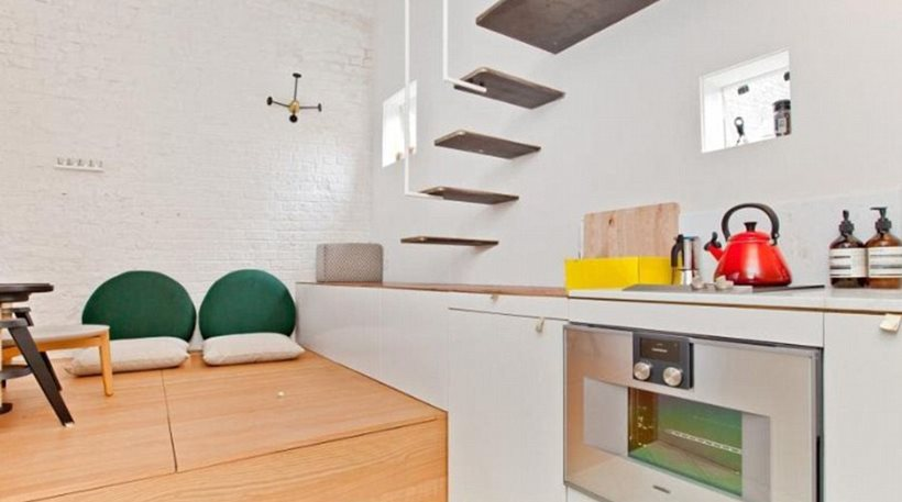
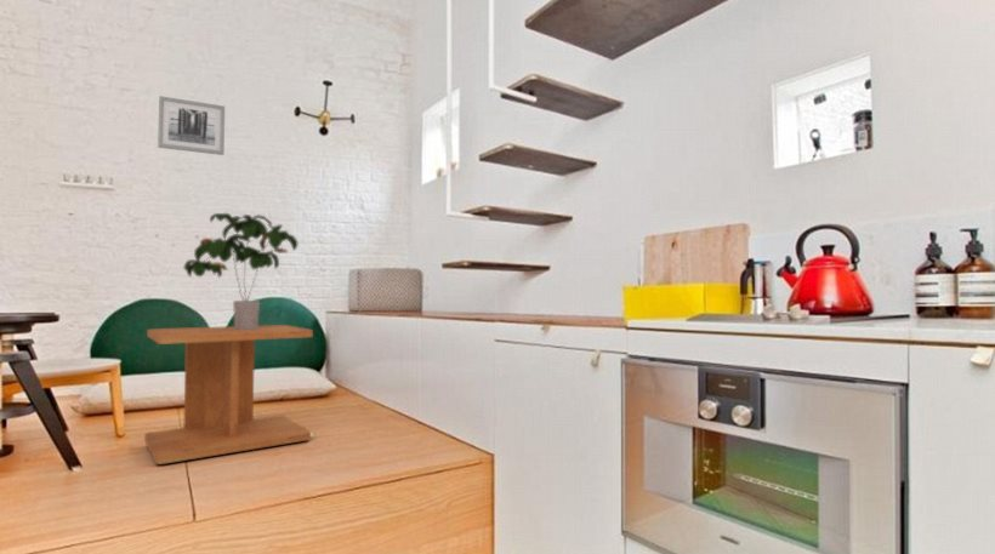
+ wall art (192, 126)
+ side table (229, 385)
+ potted plant (244, 269)
